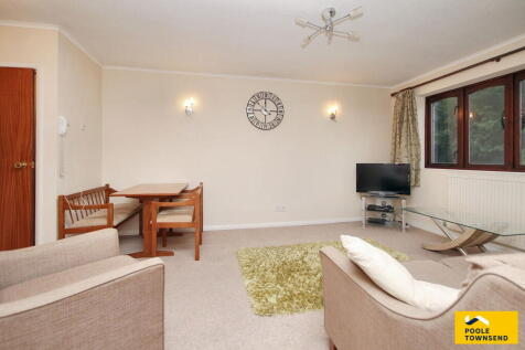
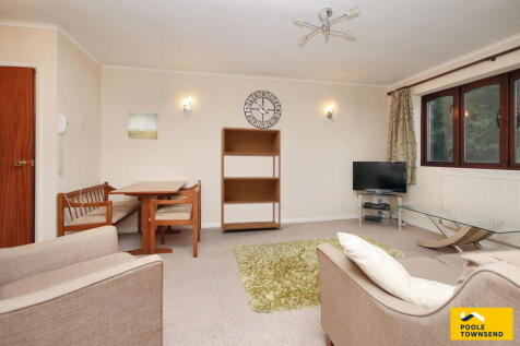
+ bookshelf (250, 179)
+ wall art (142, 126)
